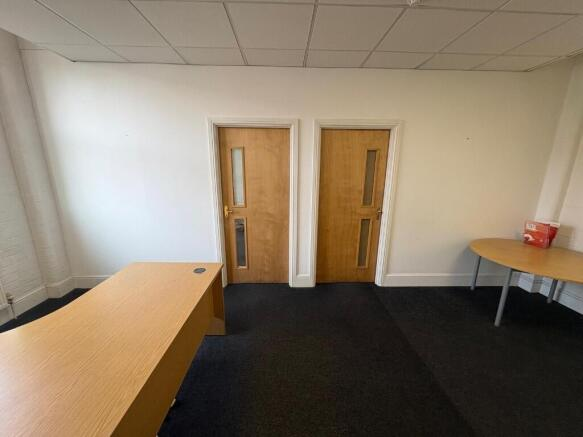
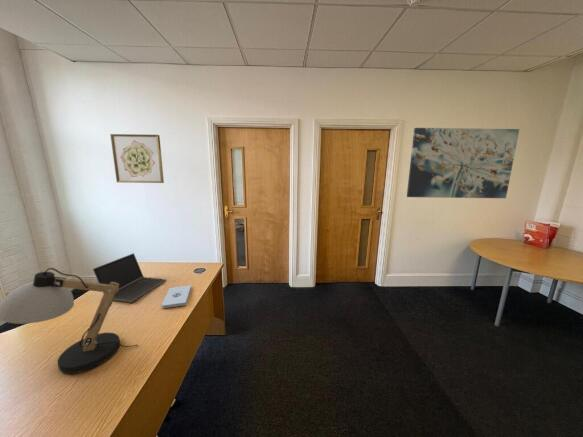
+ wall art (137, 159)
+ wall art (461, 164)
+ notepad (177, 295)
+ desk lamp (70, 309)
+ laptop computer (132, 275)
